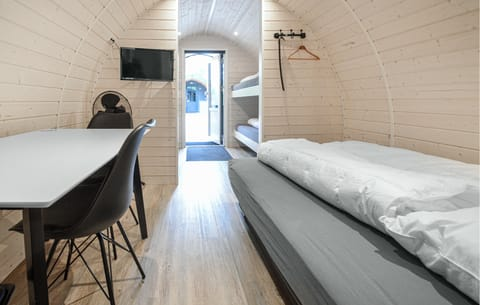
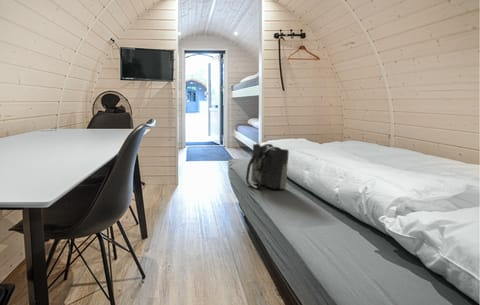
+ tote bag (264, 165)
